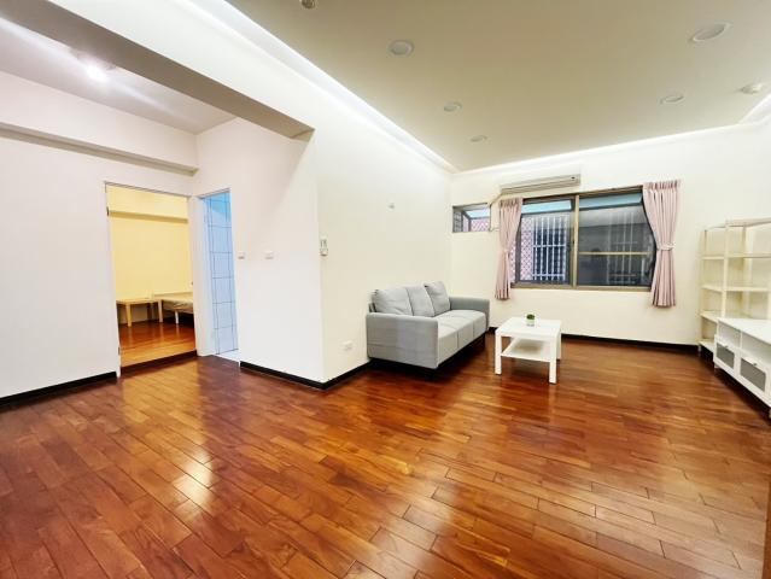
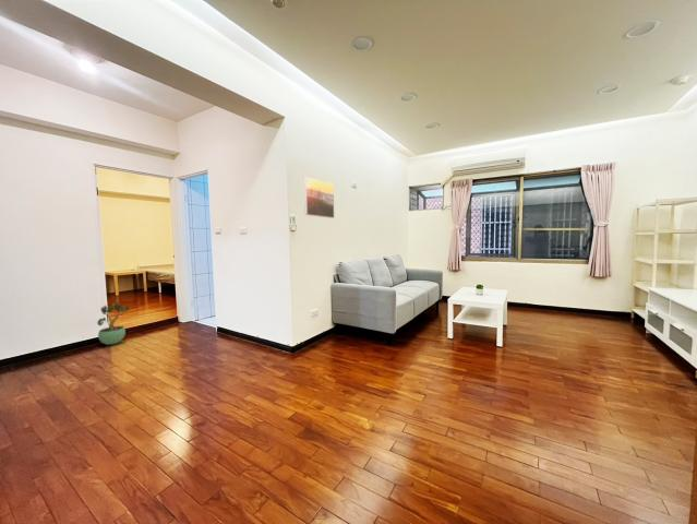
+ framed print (320, 199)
+ potted plant (112, 322)
